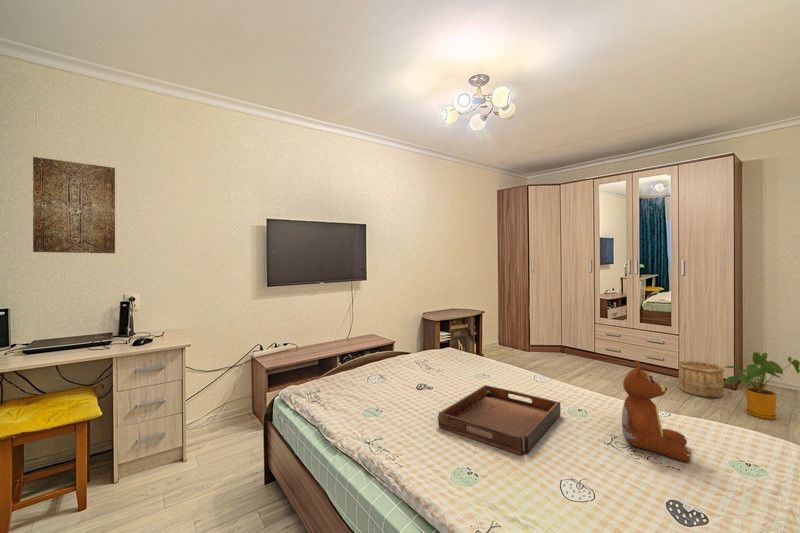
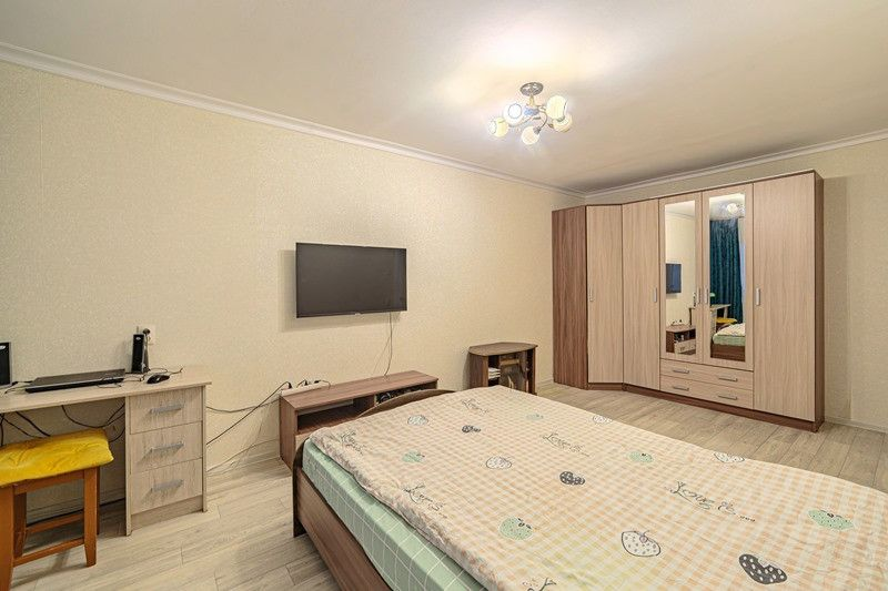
- house plant (759, 384)
- wall art (76, 207)
- wooden bucket (700, 378)
- serving tray (501, 414)
- teddy bear (653, 406)
